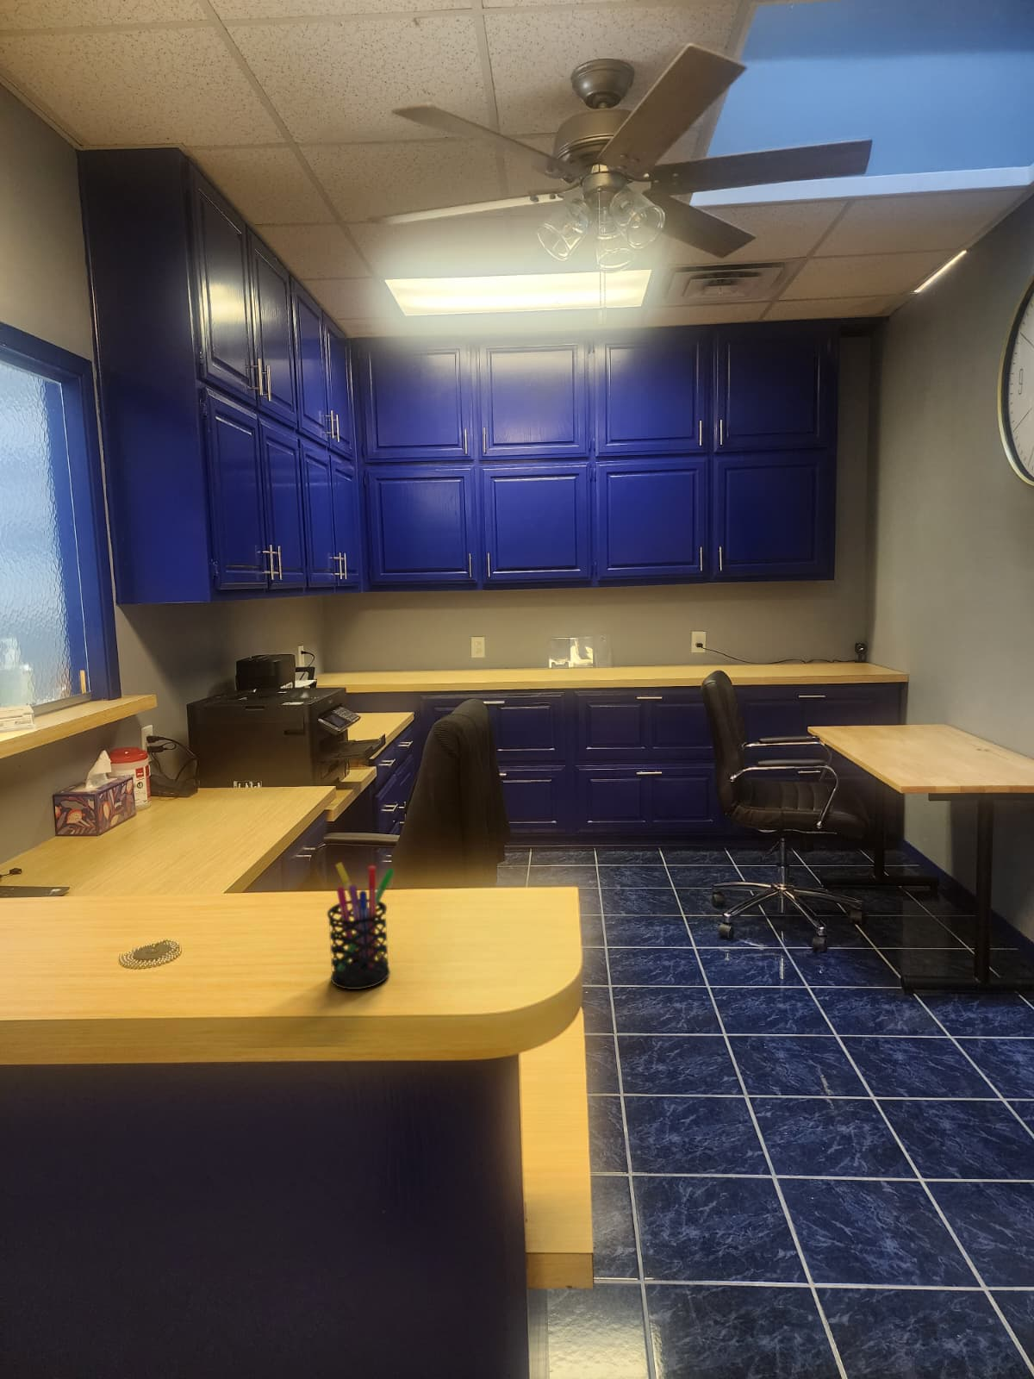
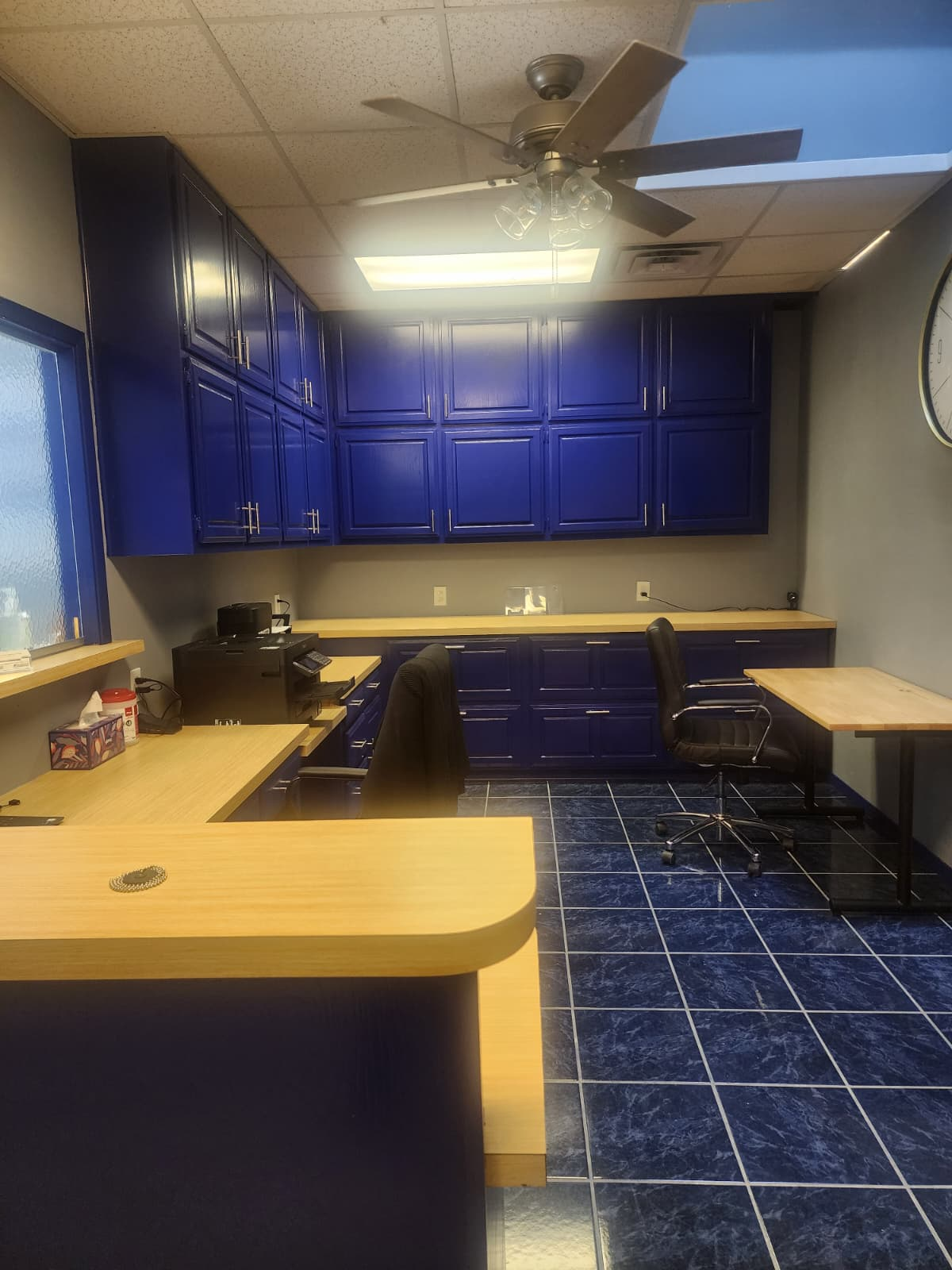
- pen holder (365, 918)
